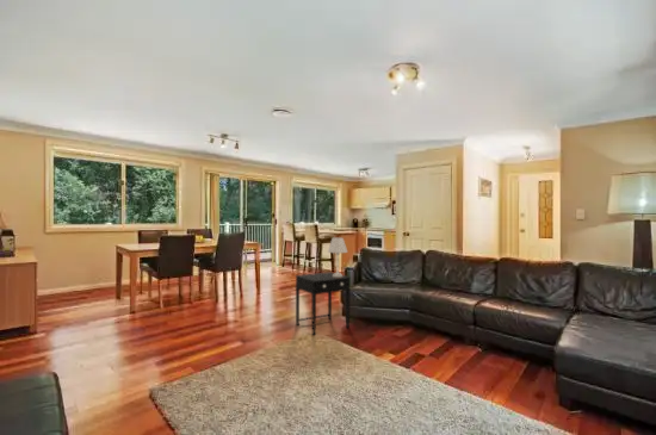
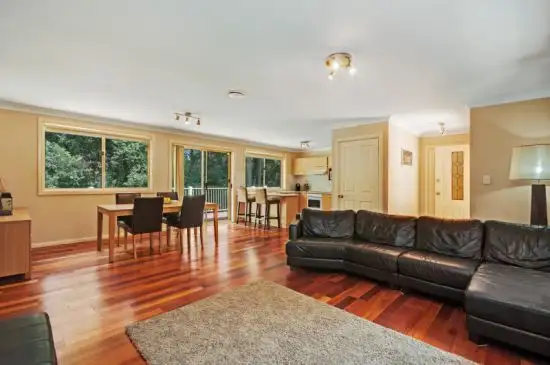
- side table (328, 300)
- table lamp (338, 256)
